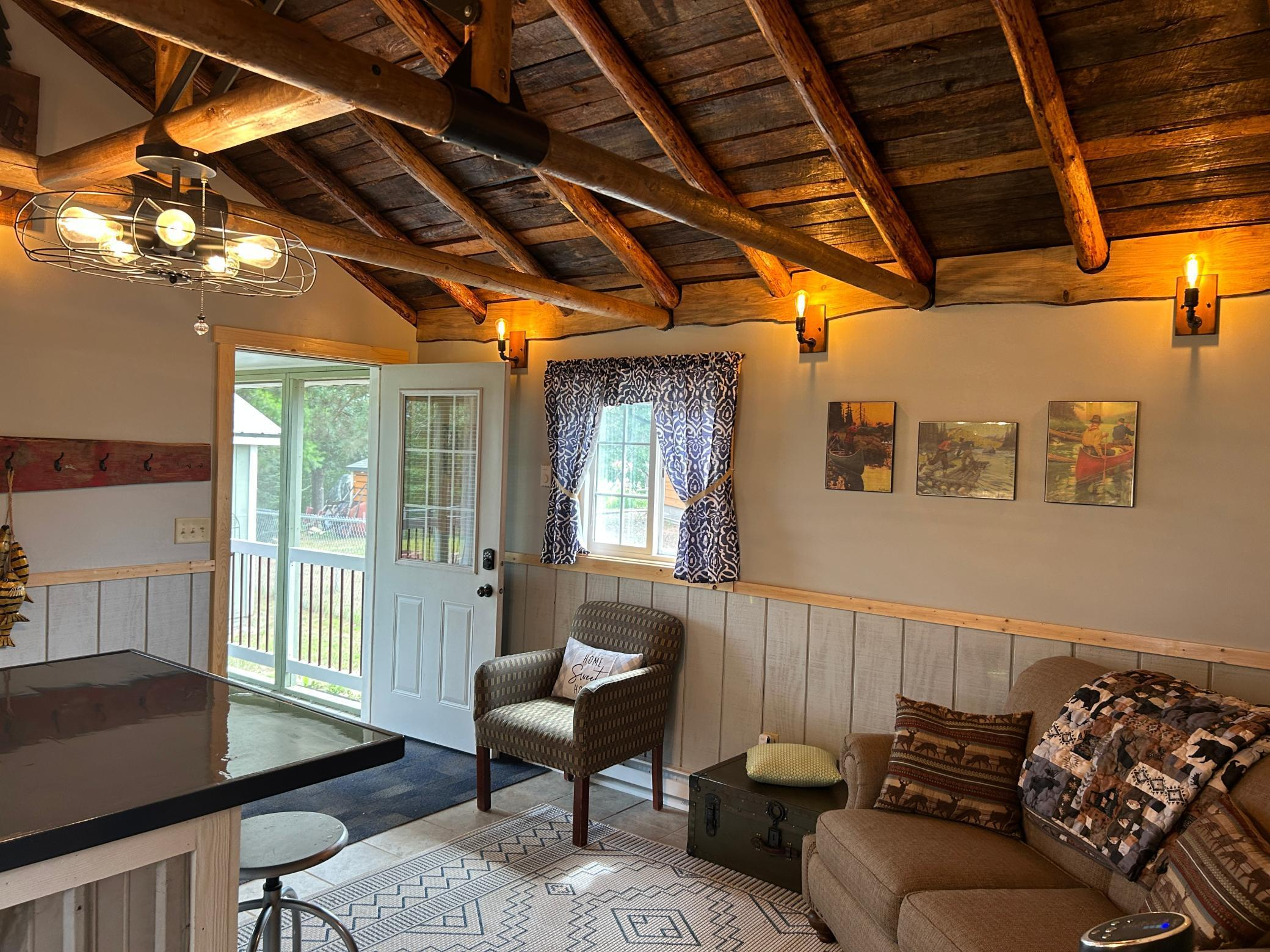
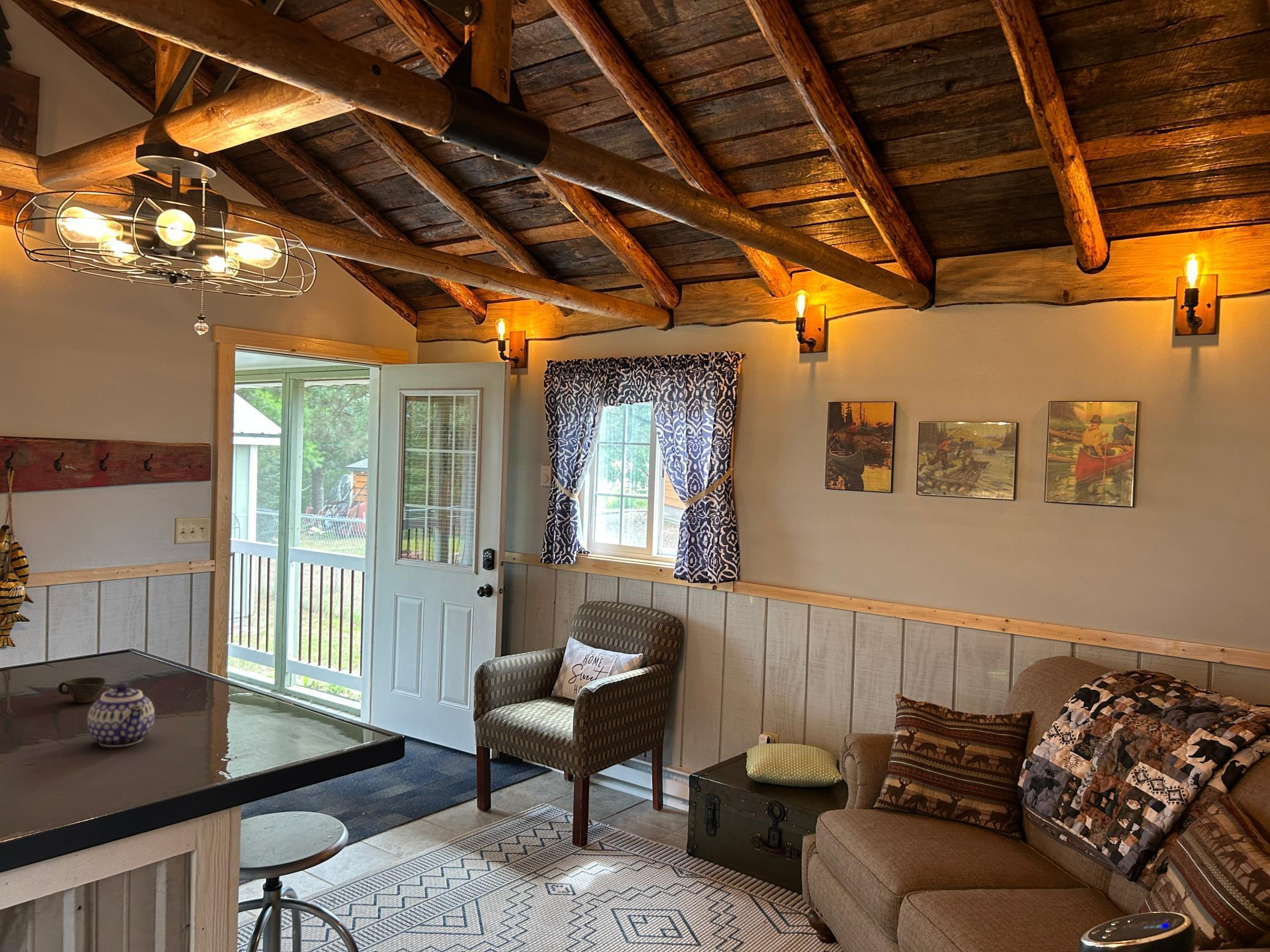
+ cup (82, 690)
+ teapot (121, 712)
